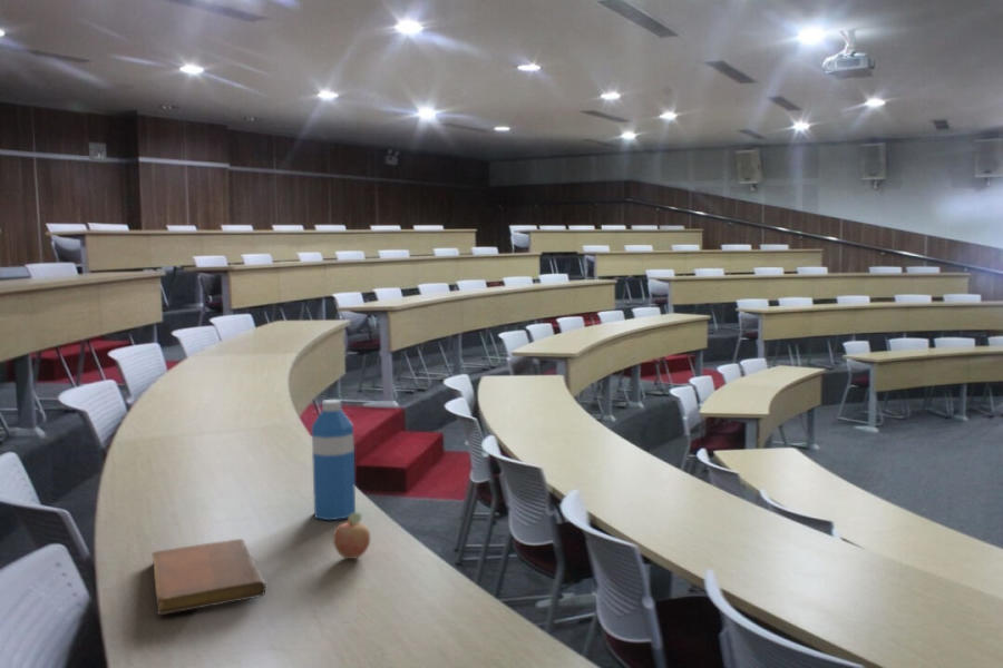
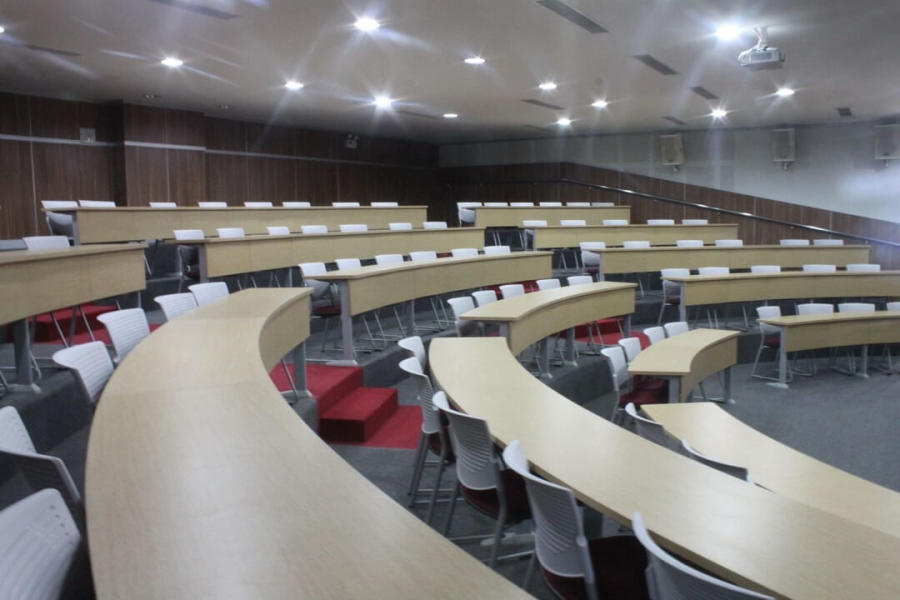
- notebook (206, 572)
- water bottle (333, 456)
- fruit (352, 536)
